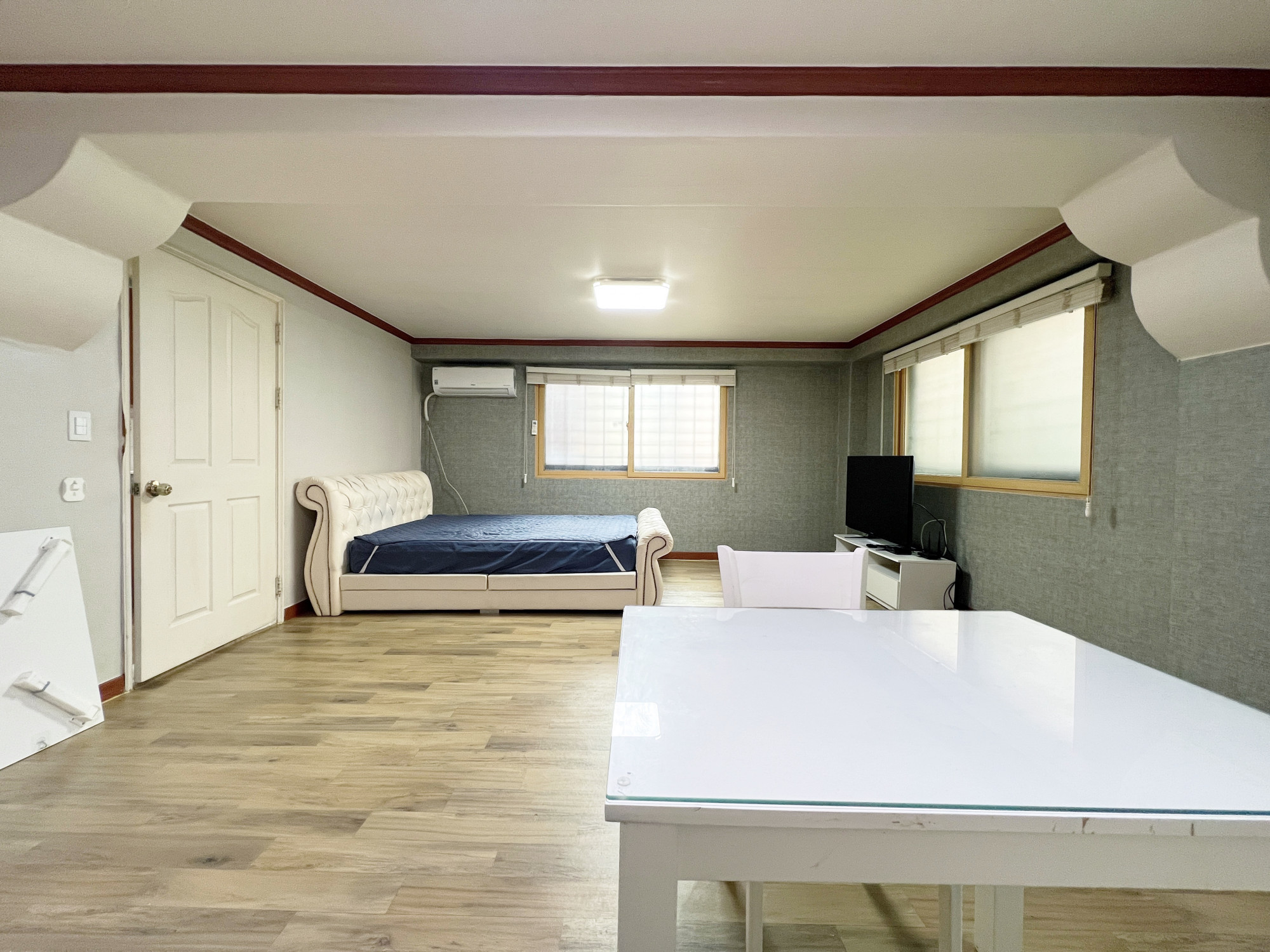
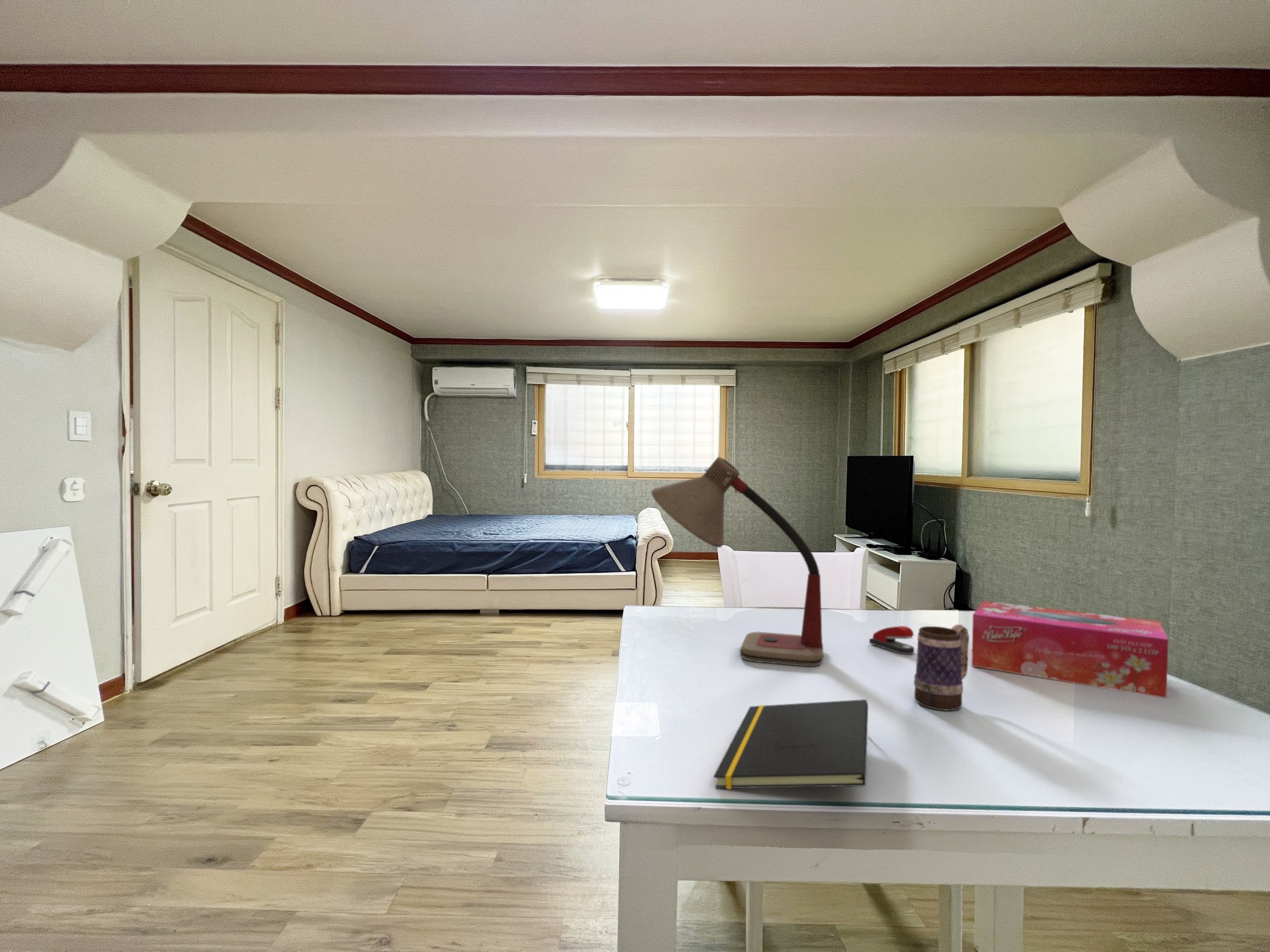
+ desk lamp (723, 545)
+ stapler (893, 636)
+ tissue box (1064, 644)
+ notepad (798, 739)
+ mug (945, 664)
